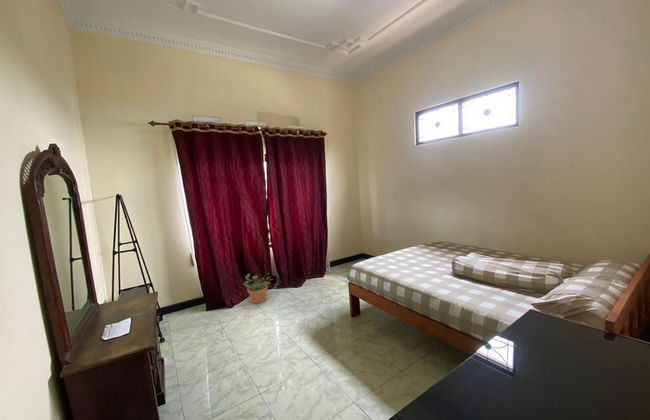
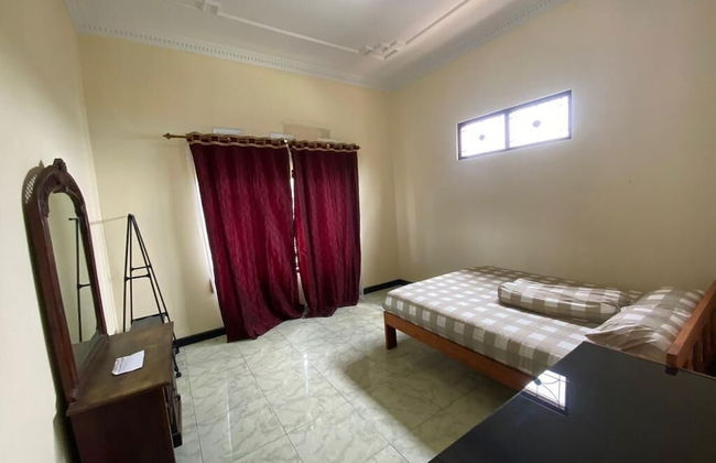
- potted plant (259, 286)
